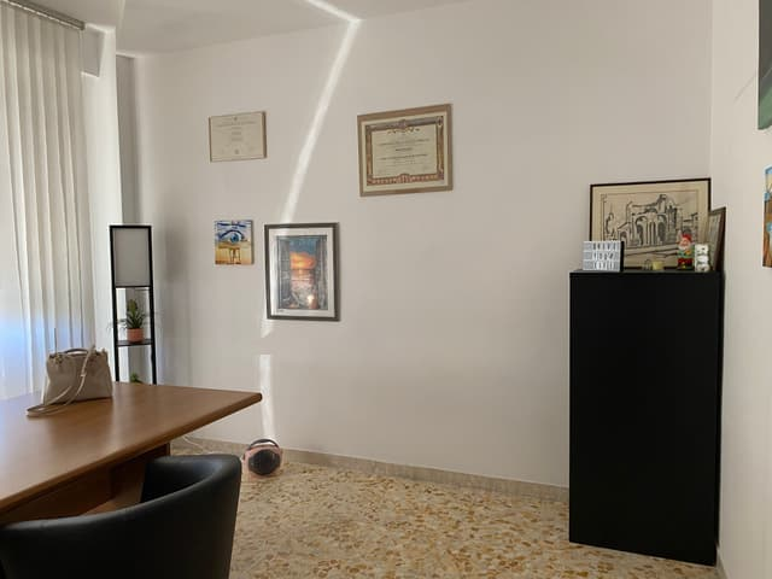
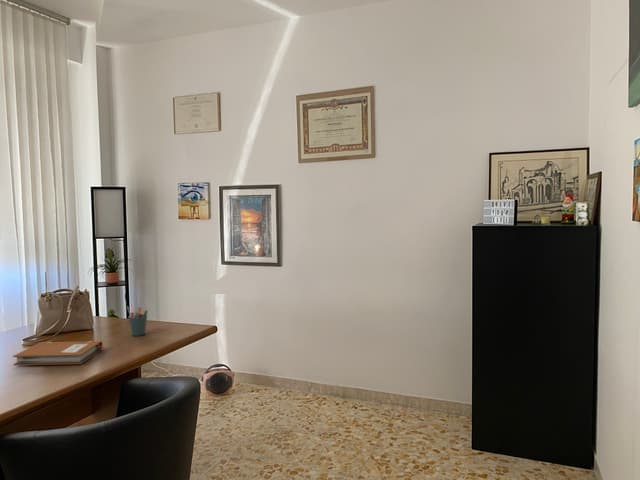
+ notebook (62, 352)
+ pen holder (138, 320)
